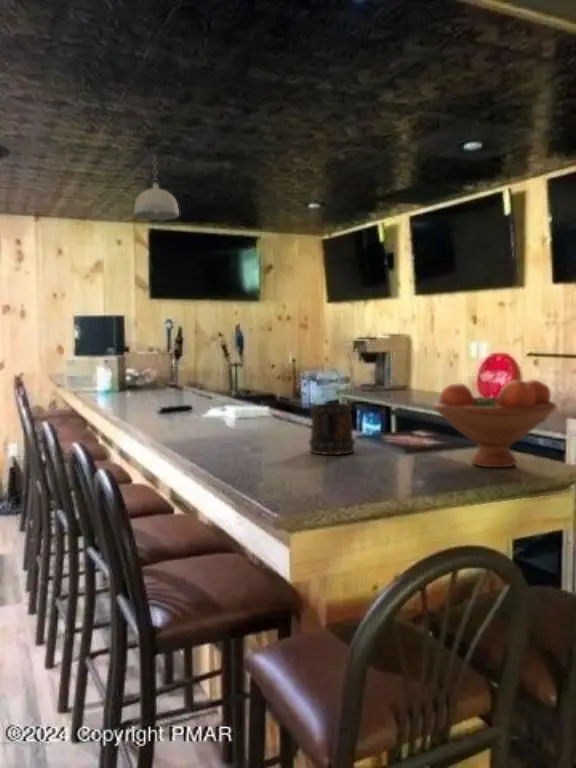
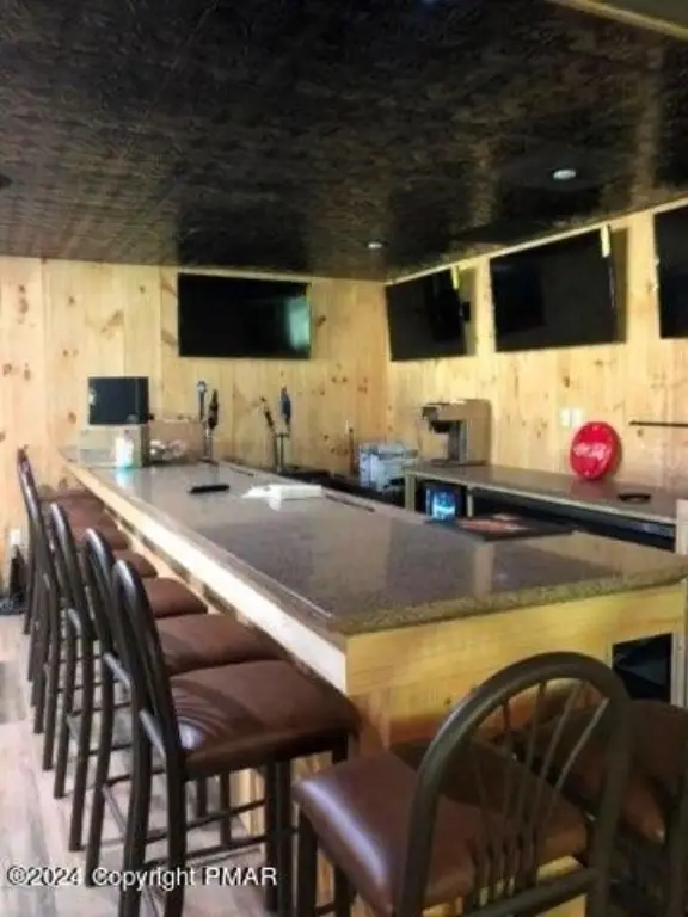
- pendant light (155, 185)
- beer mug (331, 428)
- fruit bowl (493, 421)
